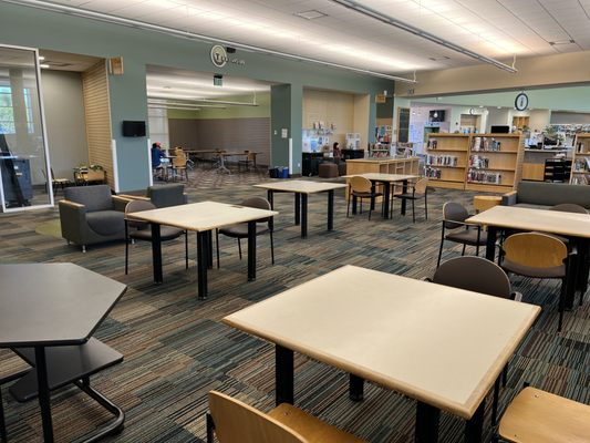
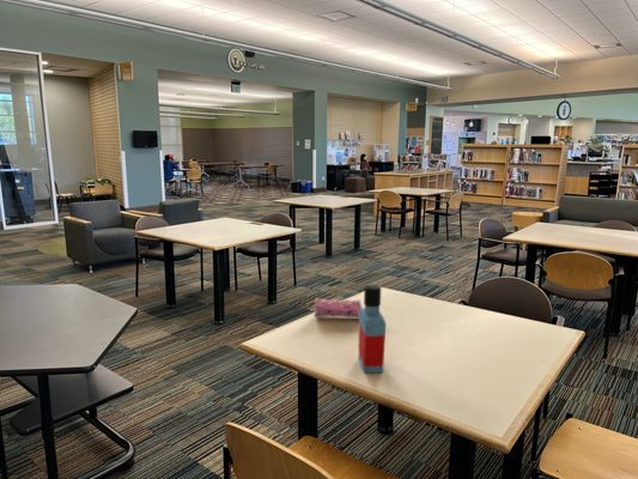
+ bottle (371, 326)
+ pencil case (338, 308)
